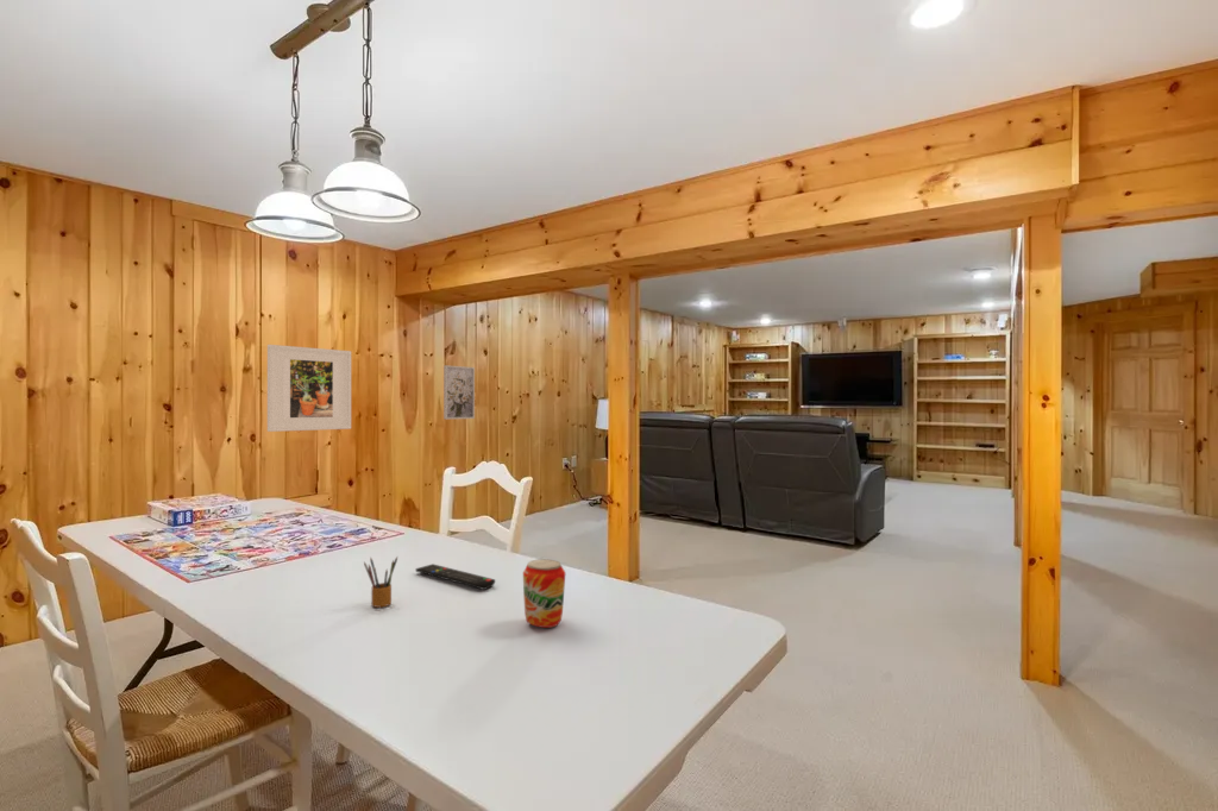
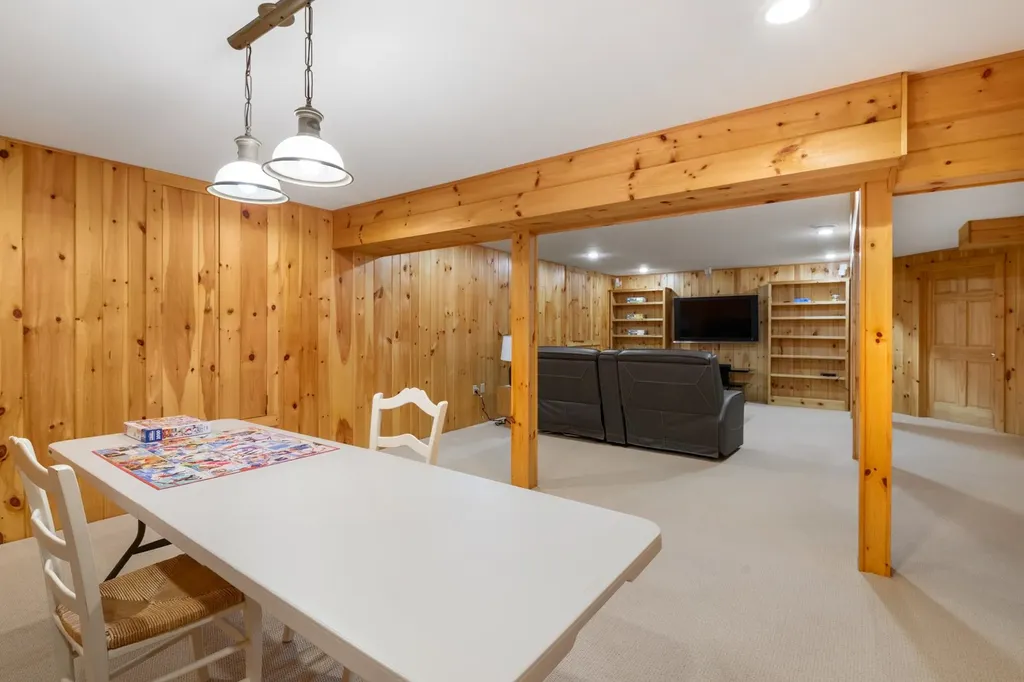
- remote control (454, 577)
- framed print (310, 389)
- beverage can (544, 593)
- wall art (459, 392)
- pencil box (384, 580)
